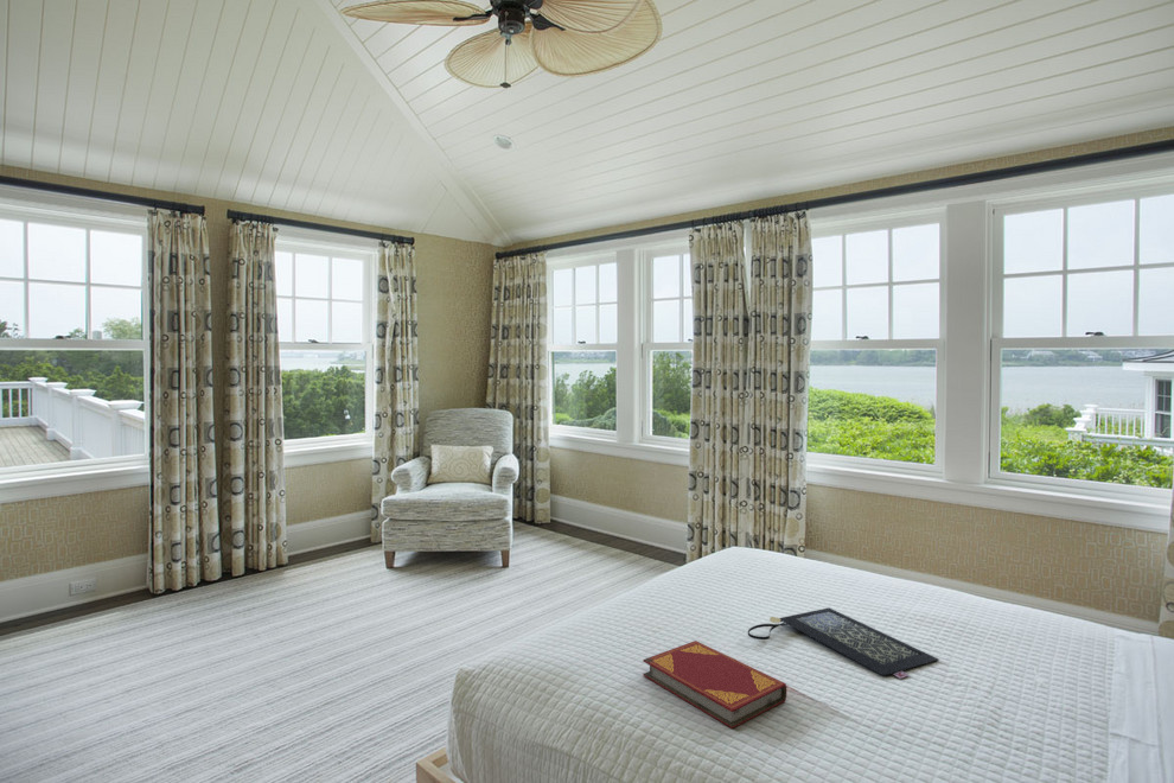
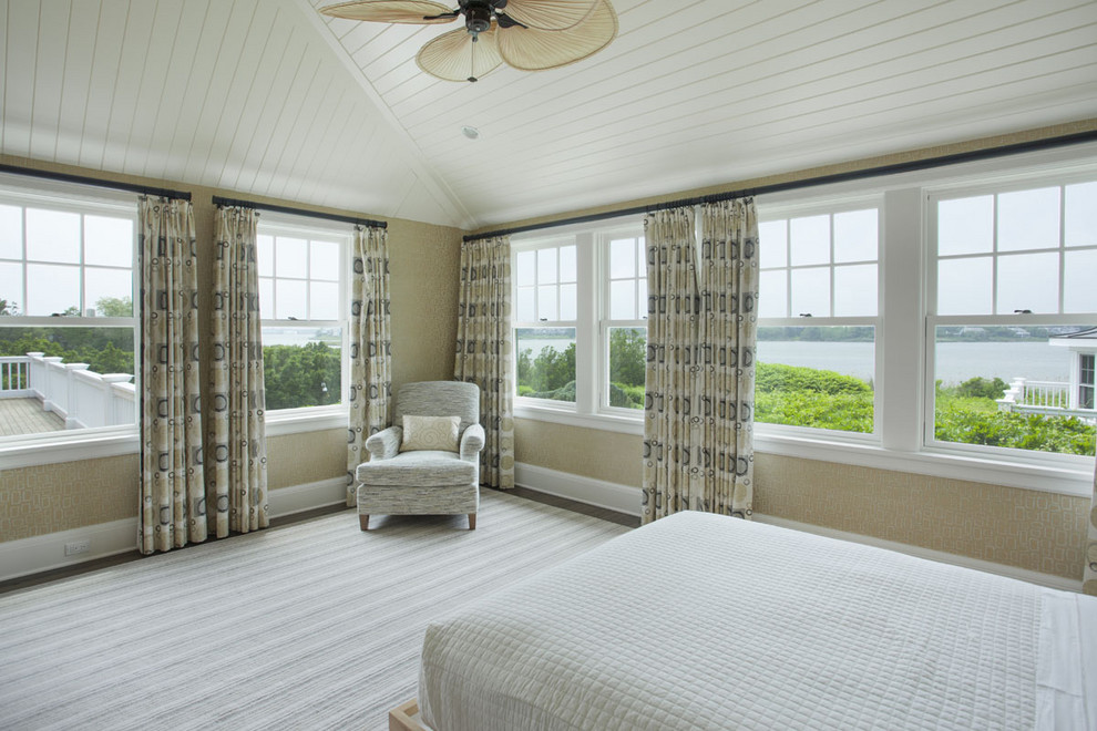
- hardback book (712, 679)
- clutch bag (844, 635)
